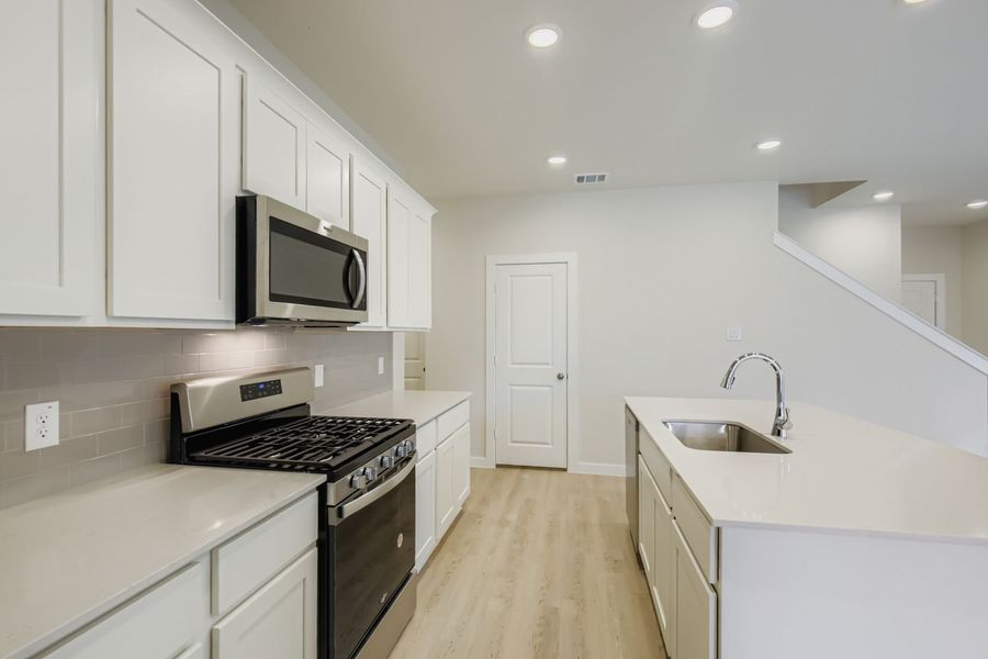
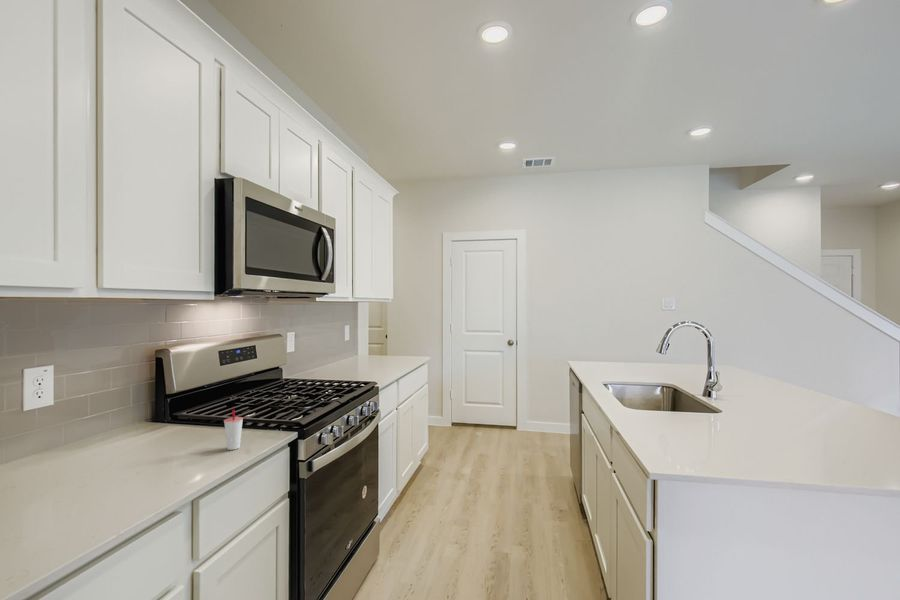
+ cup (233, 428)
